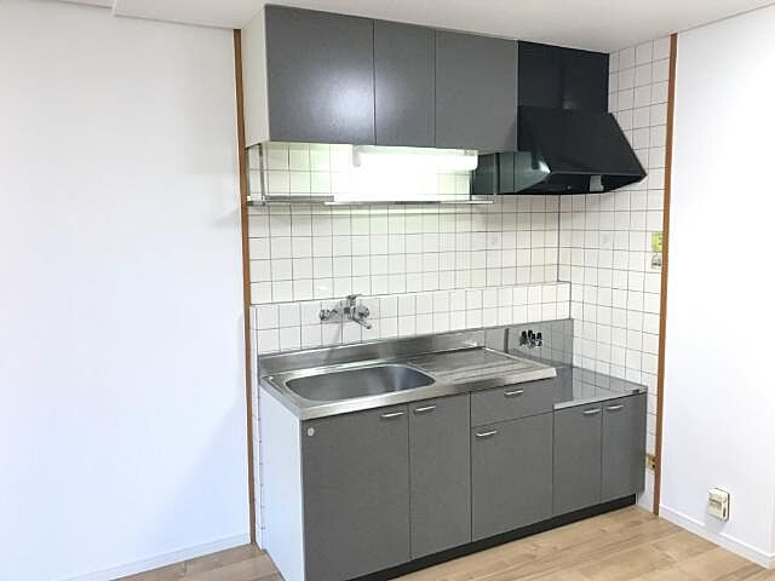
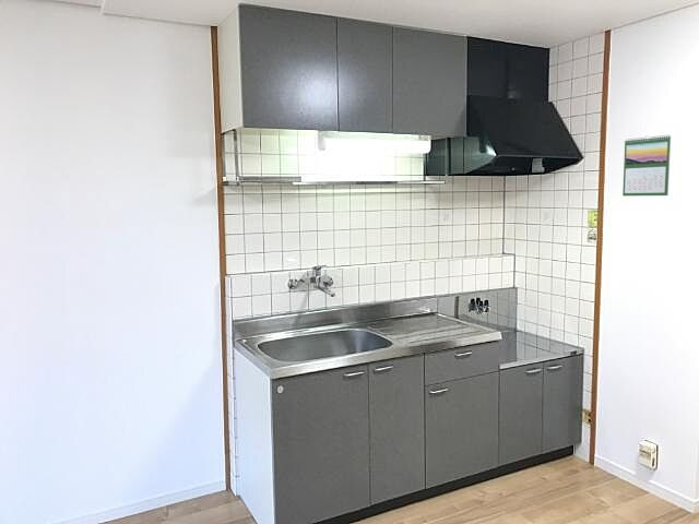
+ calendar (645, 166)
